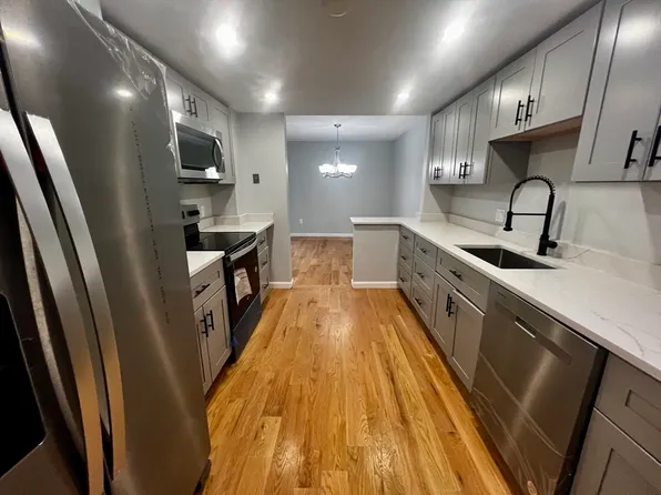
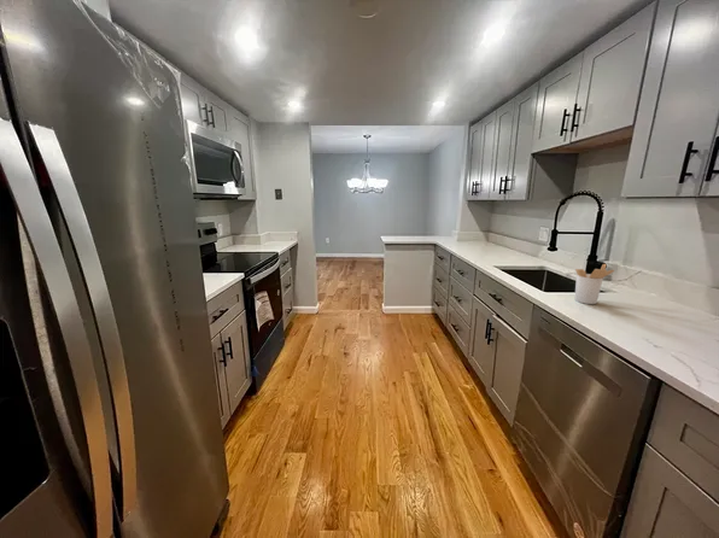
+ utensil holder (592, 283)
